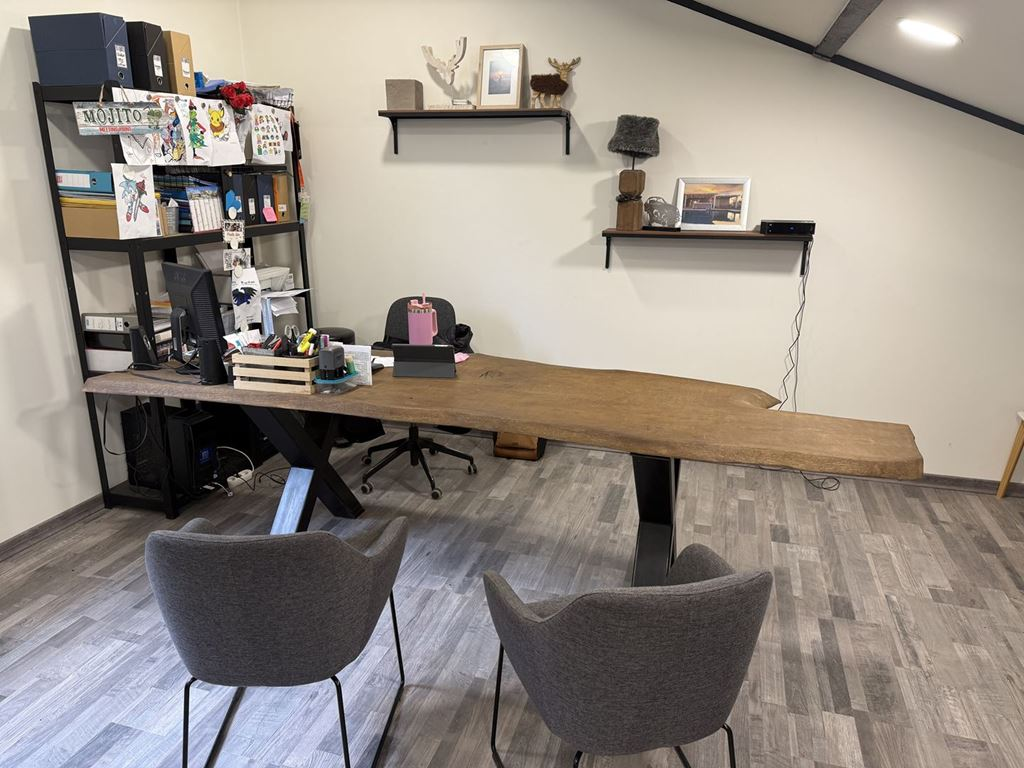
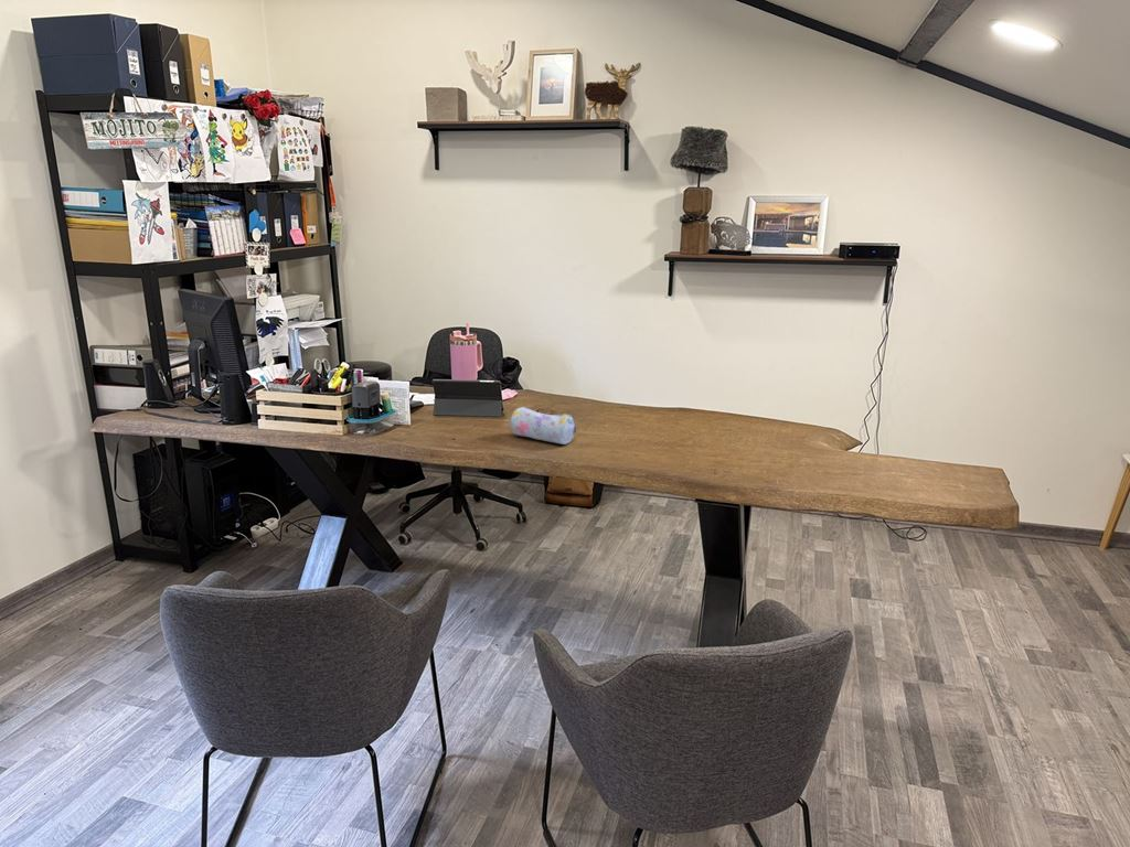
+ pencil case (542, 425)
